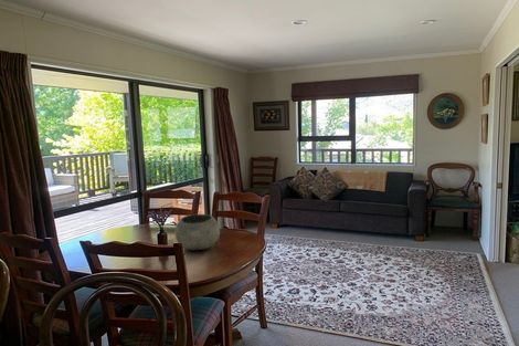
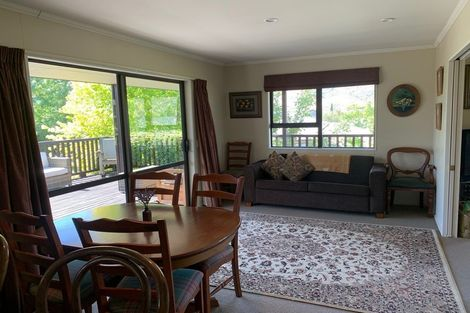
- bowl (197, 232)
